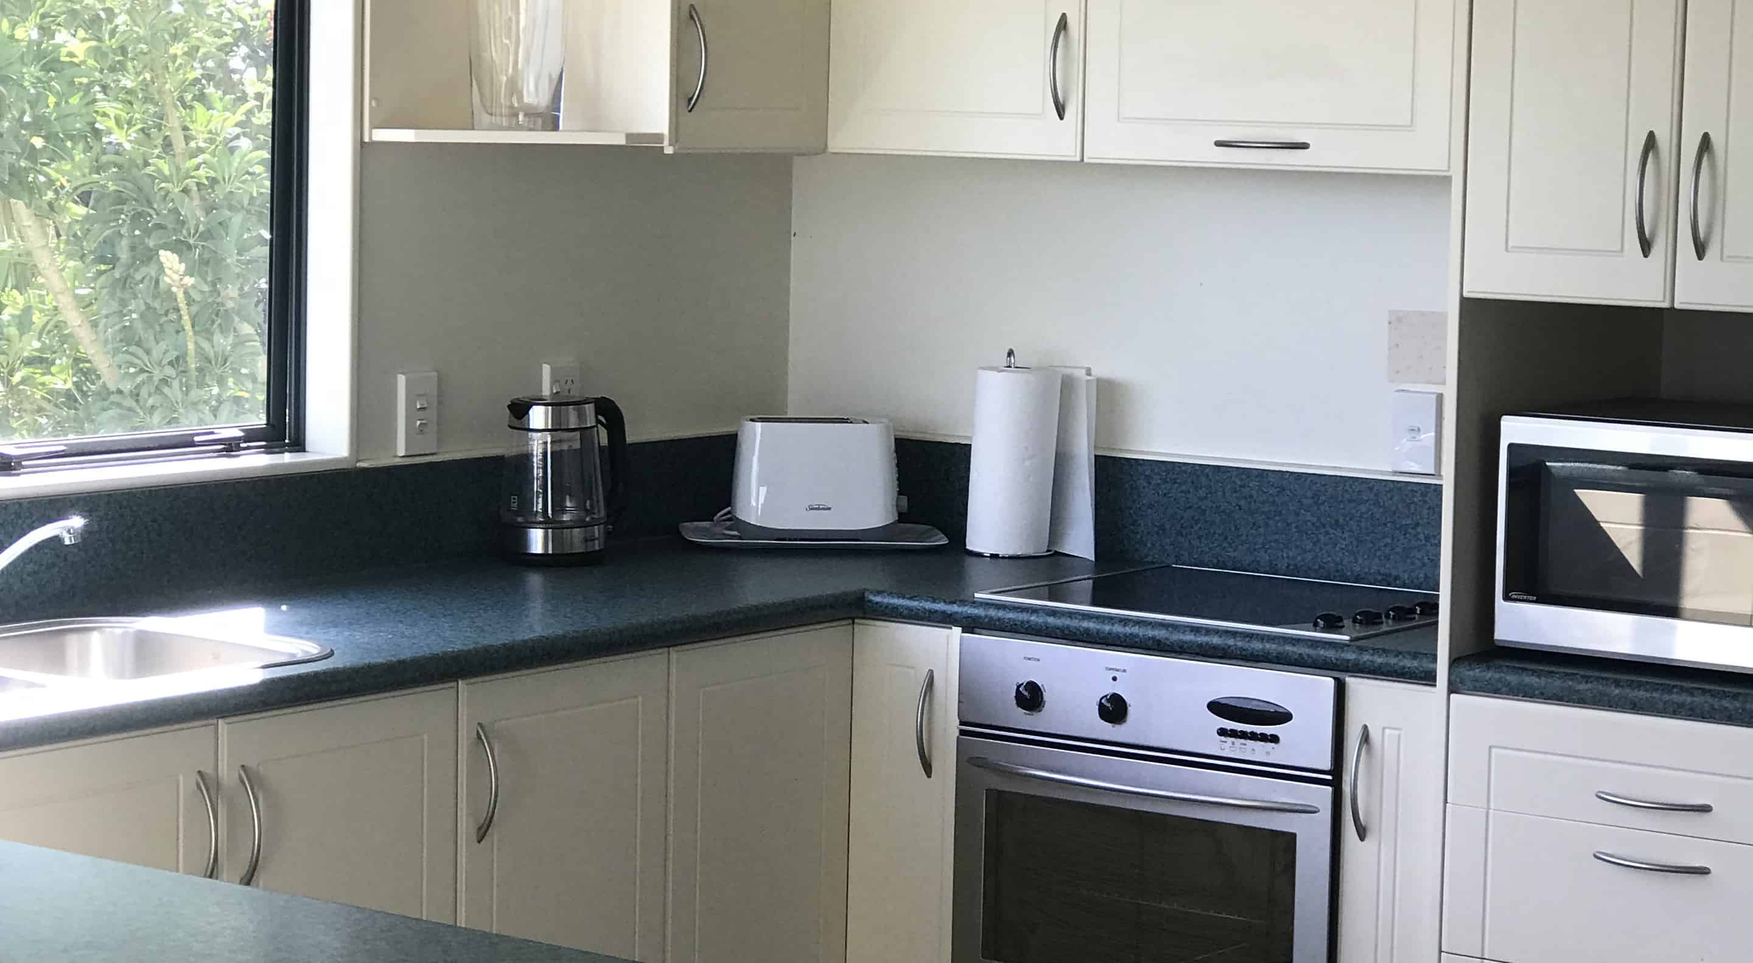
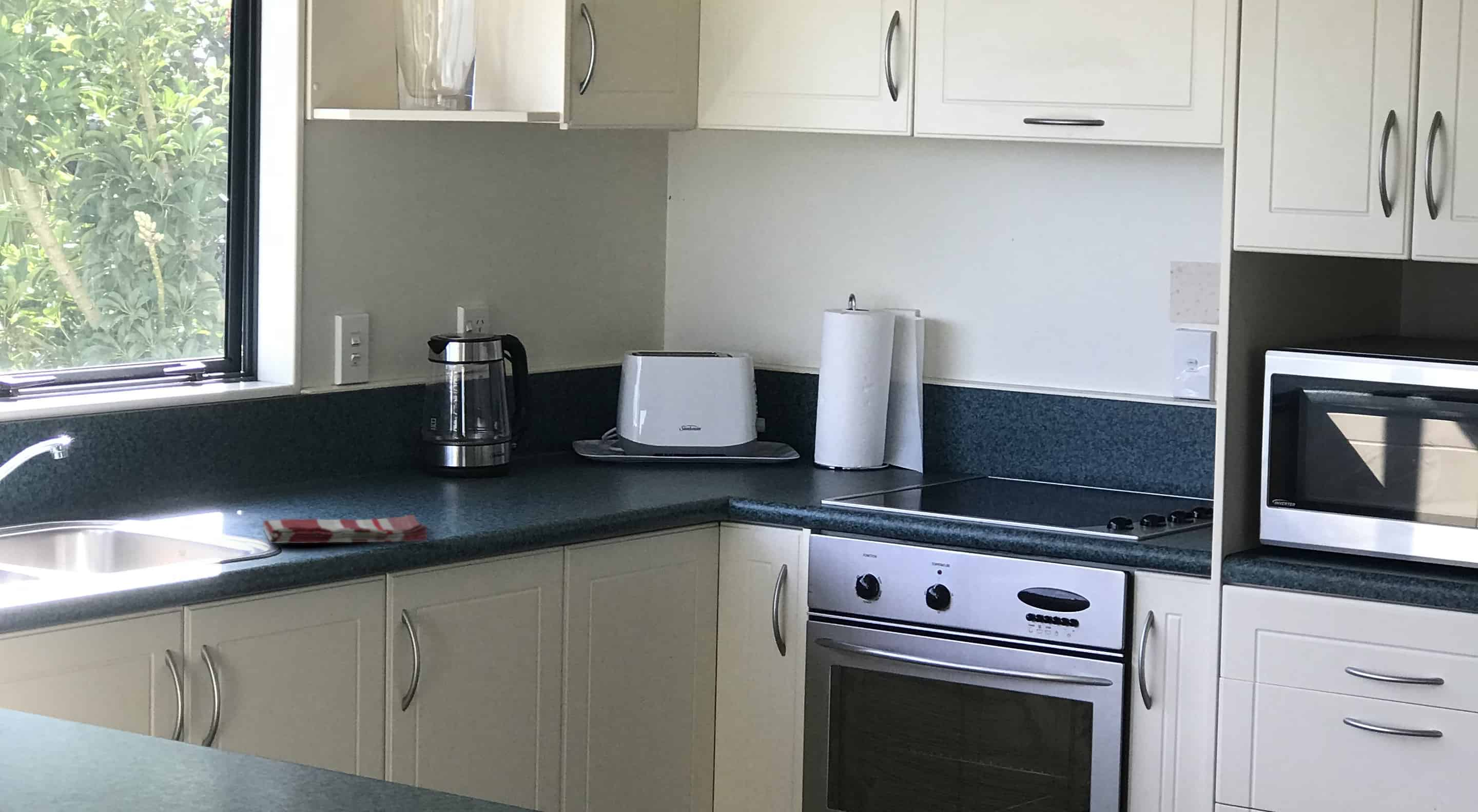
+ dish towel (344, 527)
